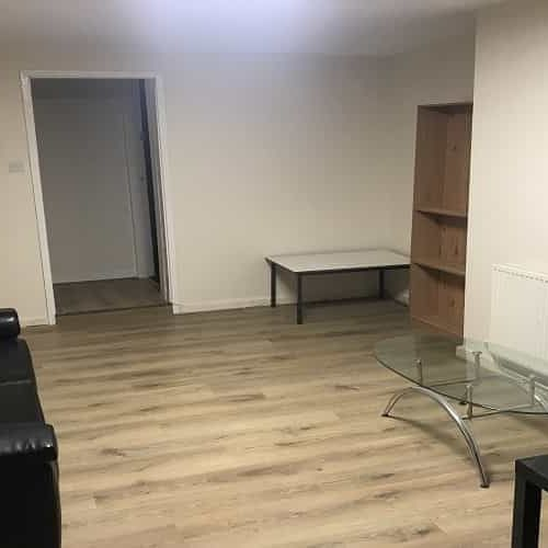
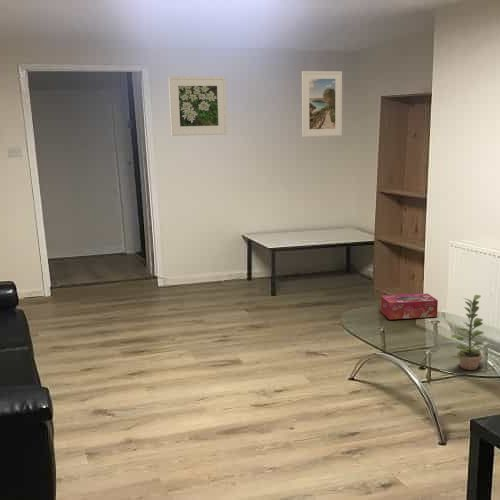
+ plant (468, 332)
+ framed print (322, 104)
+ tissue box (408, 306)
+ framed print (198, 106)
